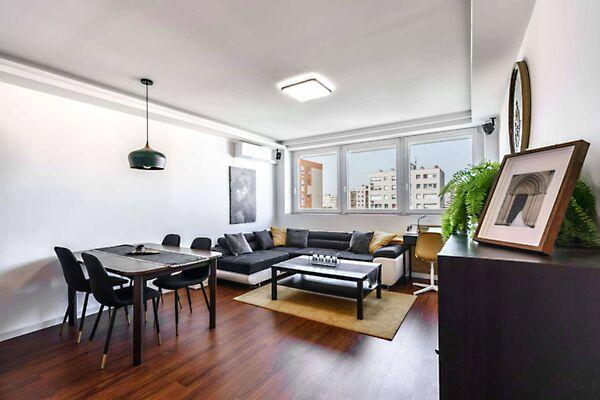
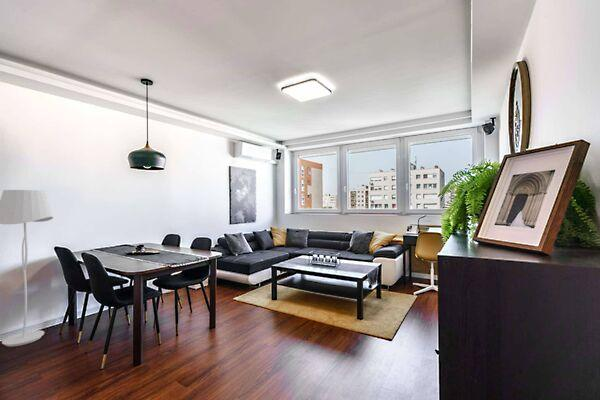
+ floor lamp (24, 265)
